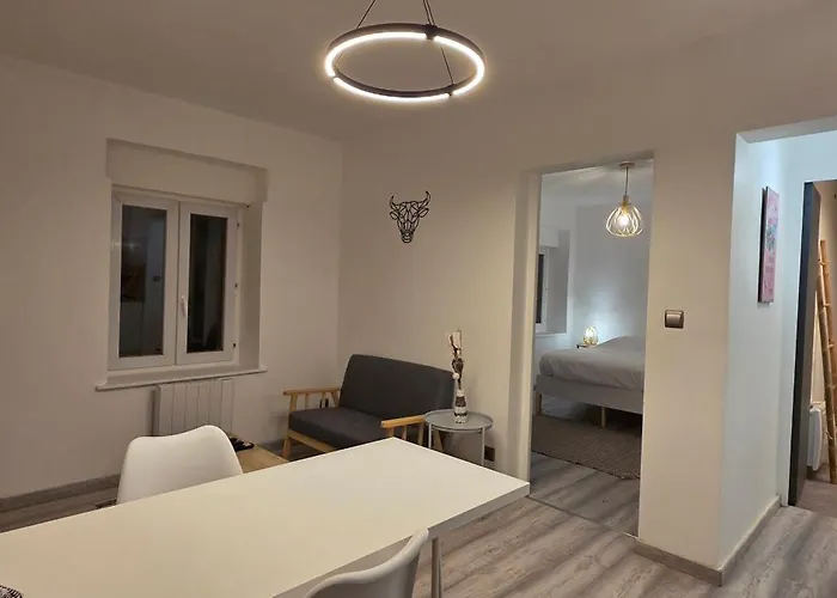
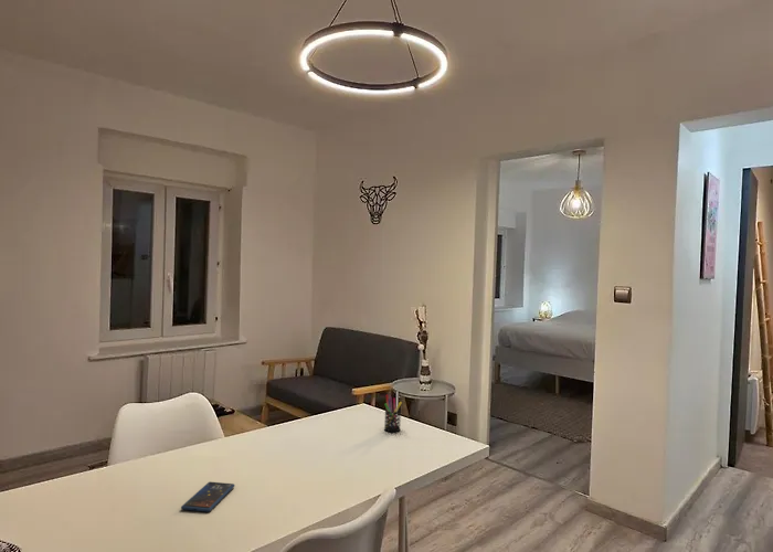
+ smartphone (209, 496)
+ pen holder (391, 413)
